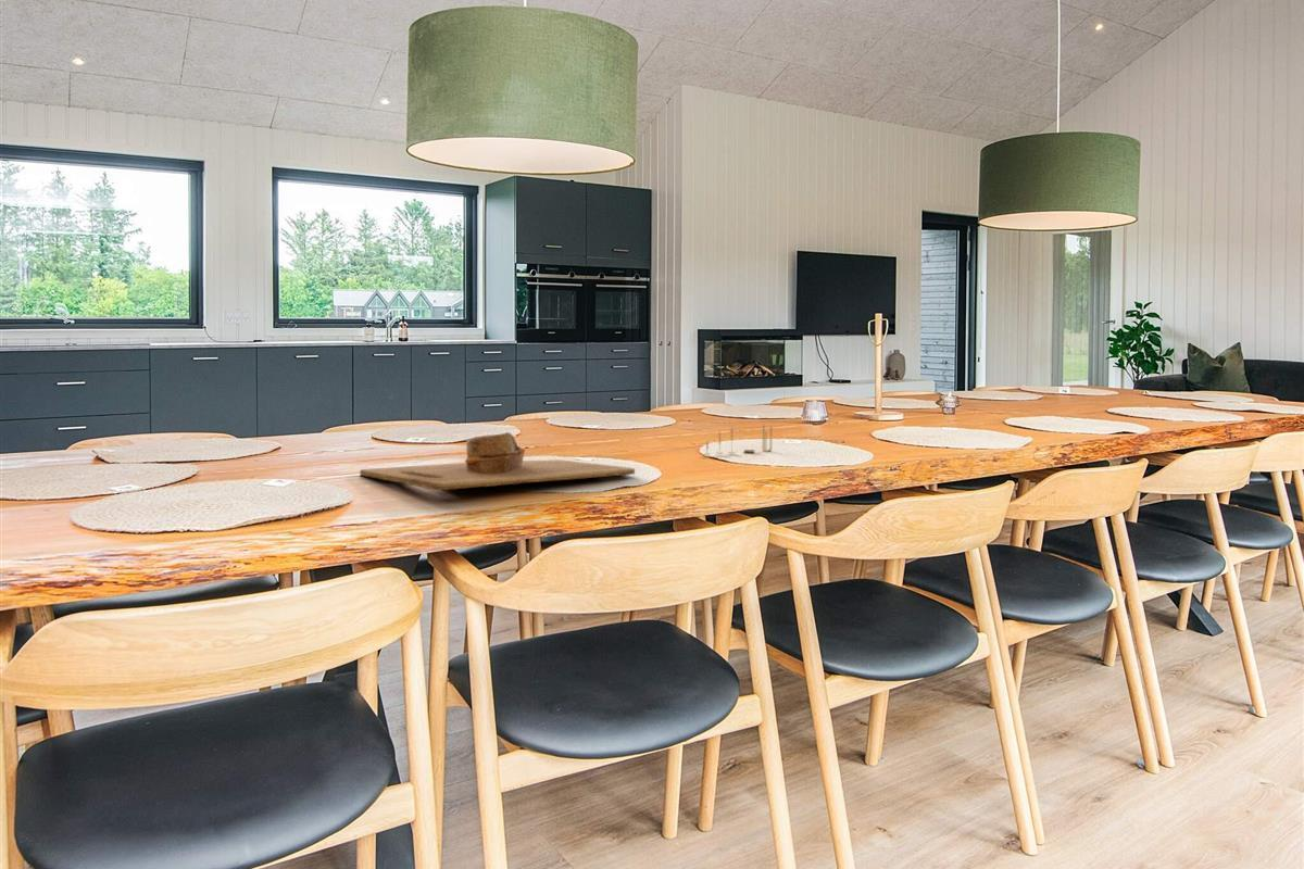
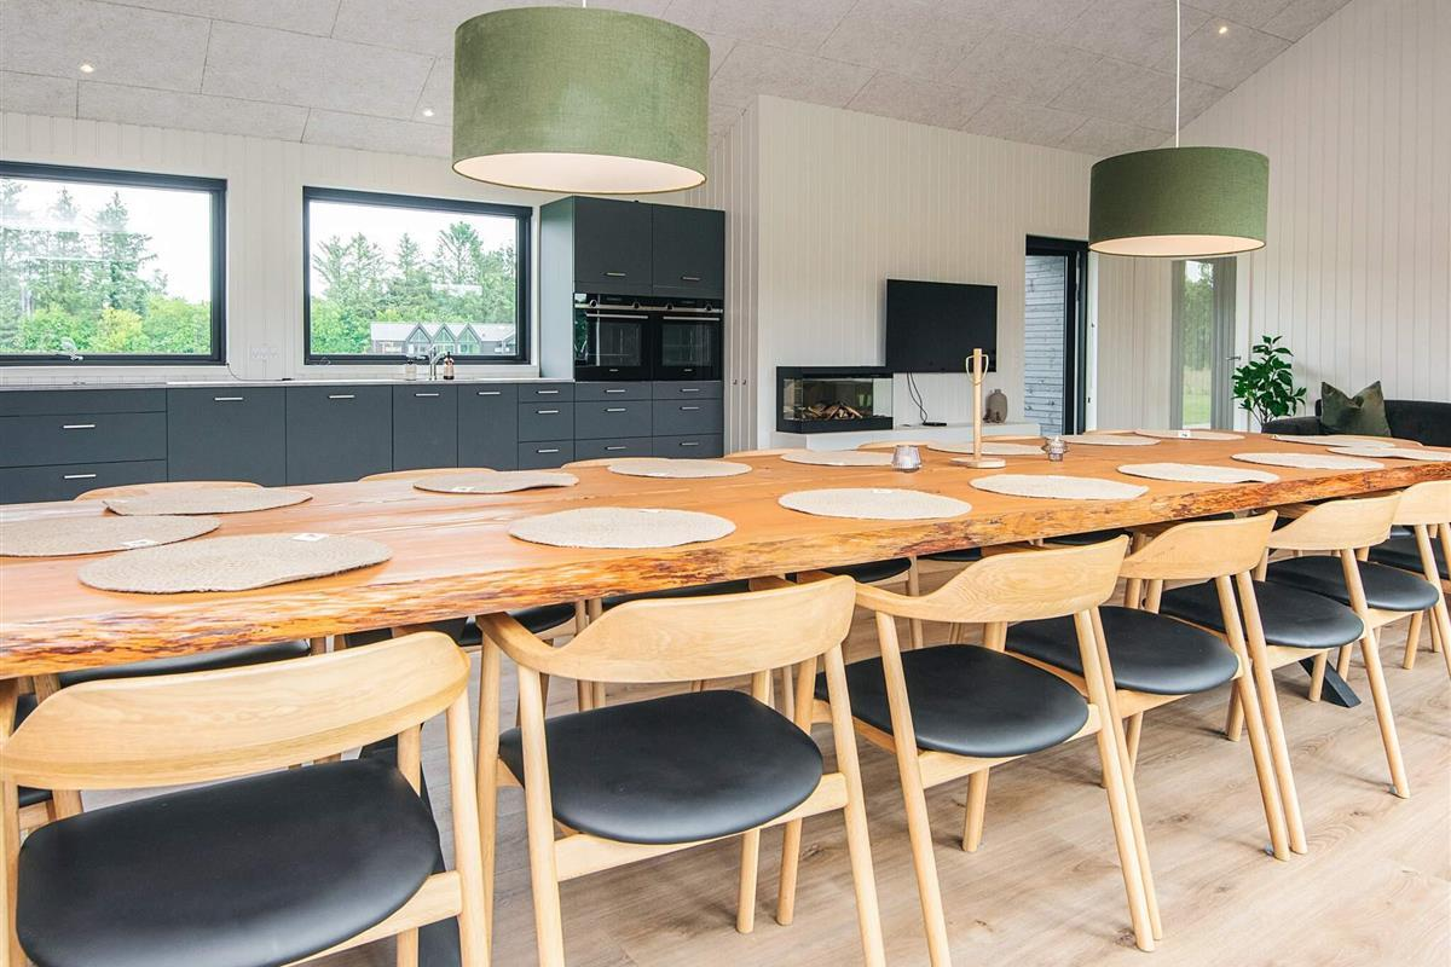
- cutting board (499, 453)
- candlestick (731, 439)
